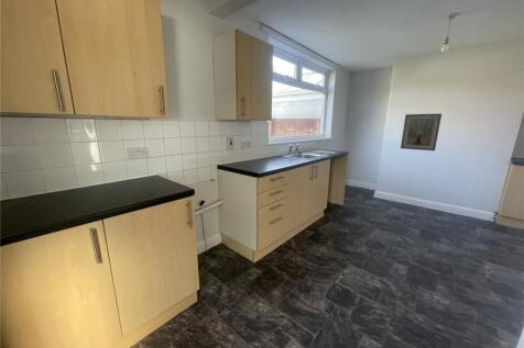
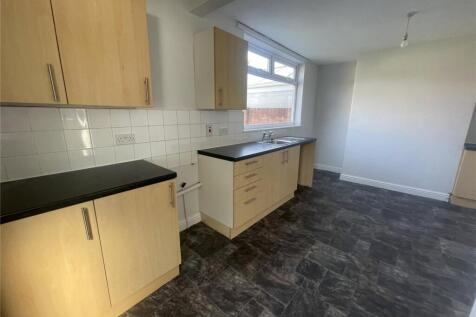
- picture frame (419, 132)
